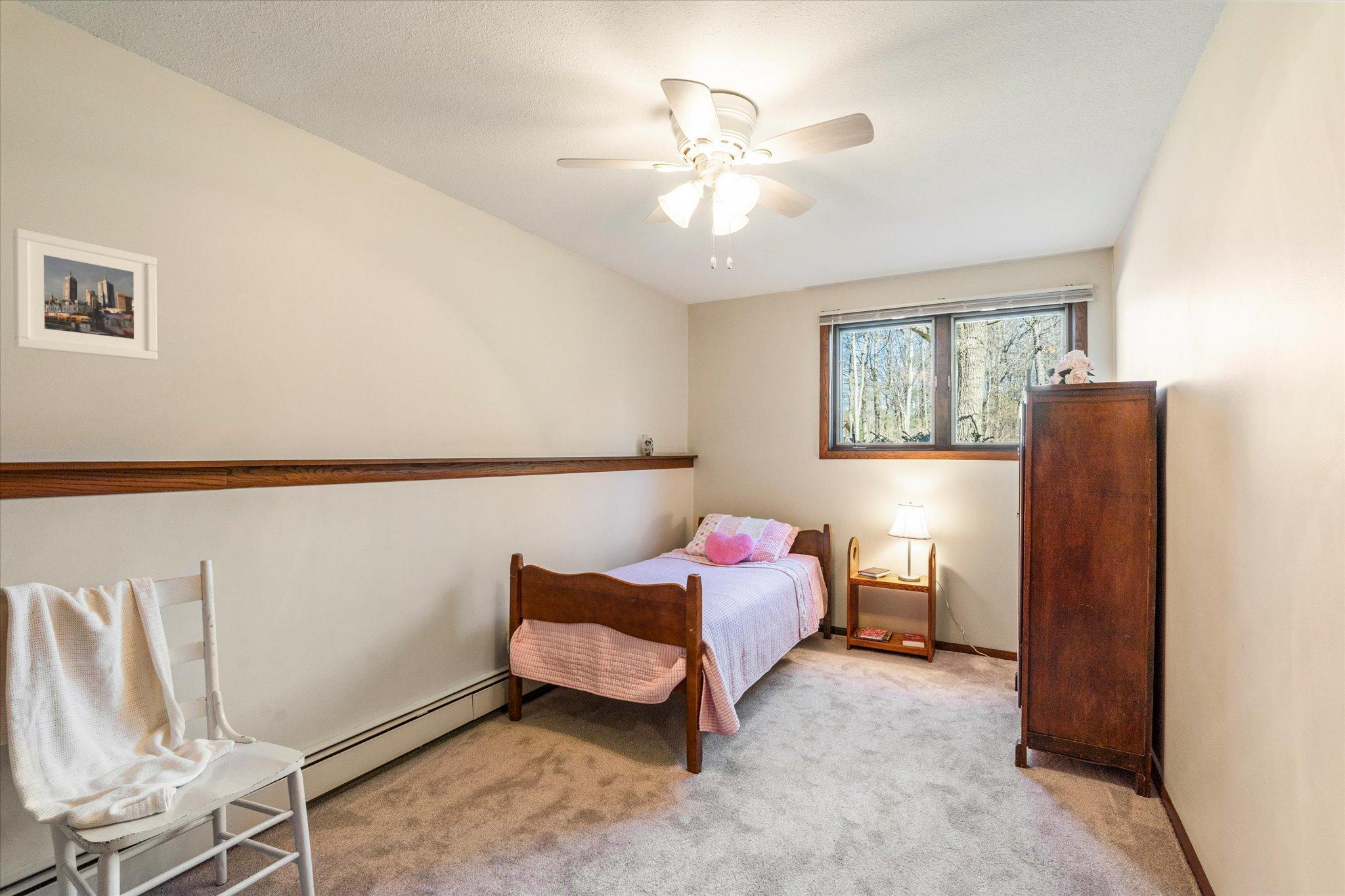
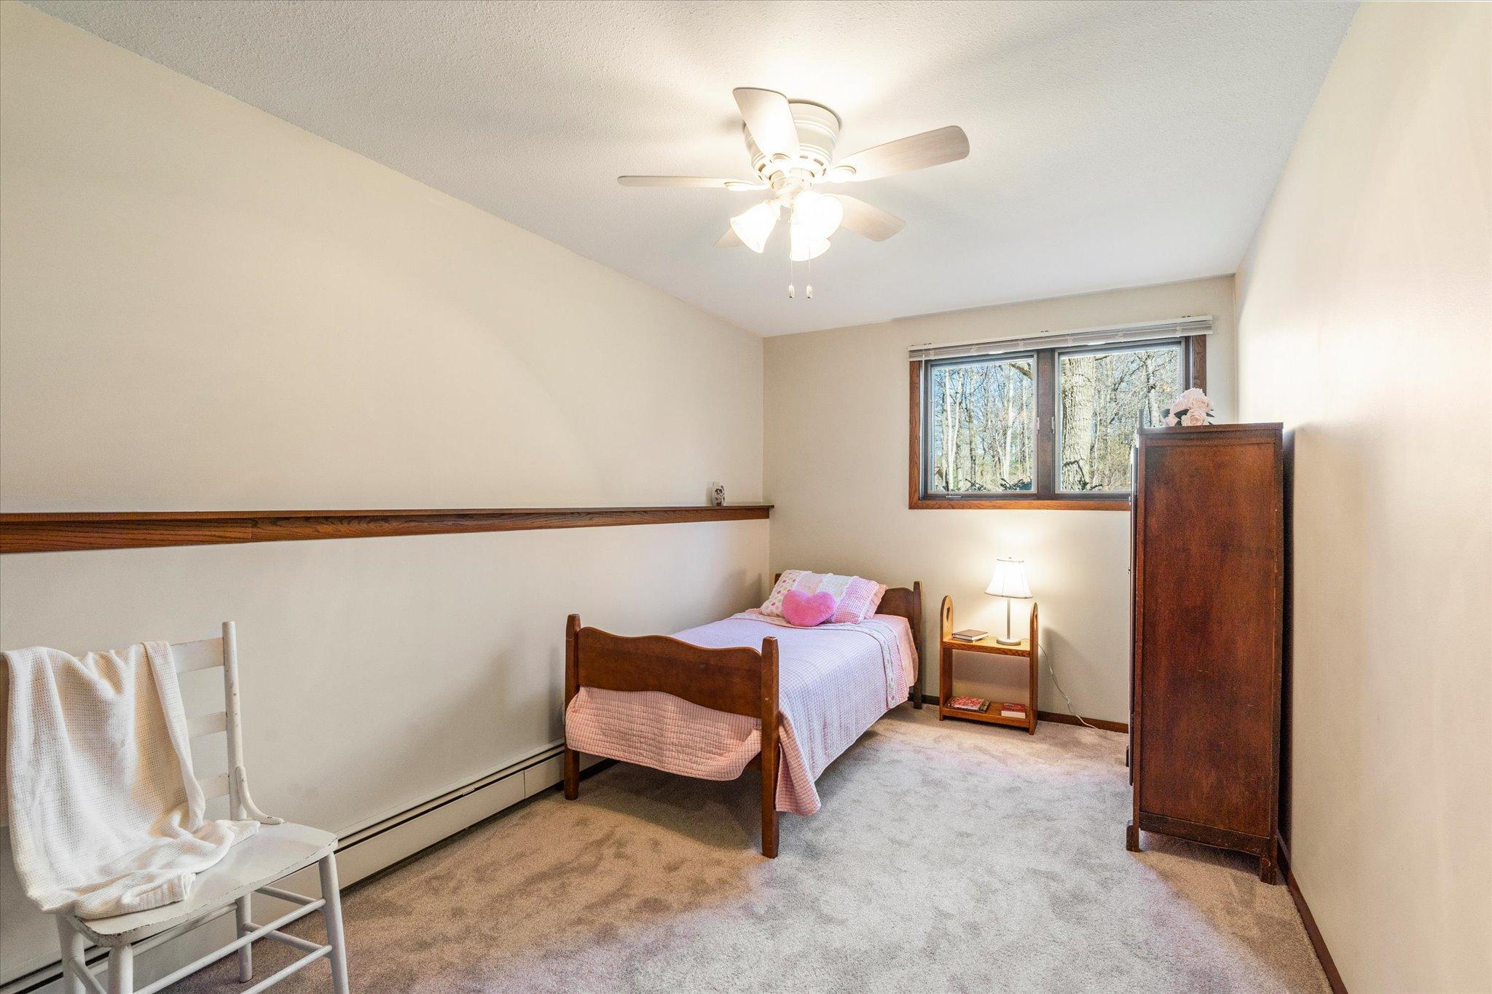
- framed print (90, 299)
